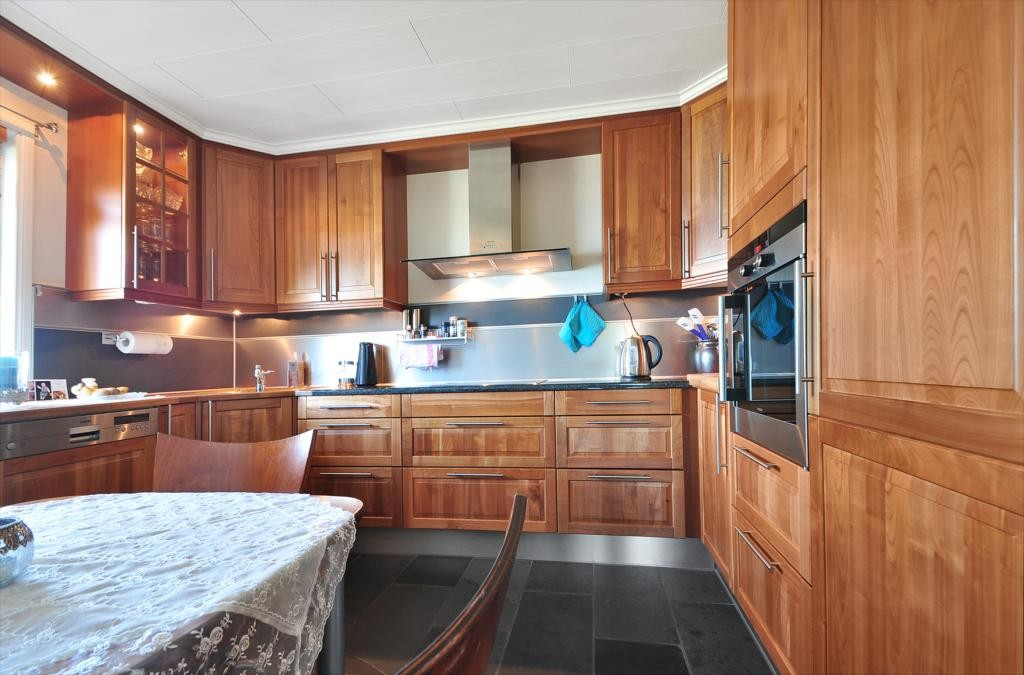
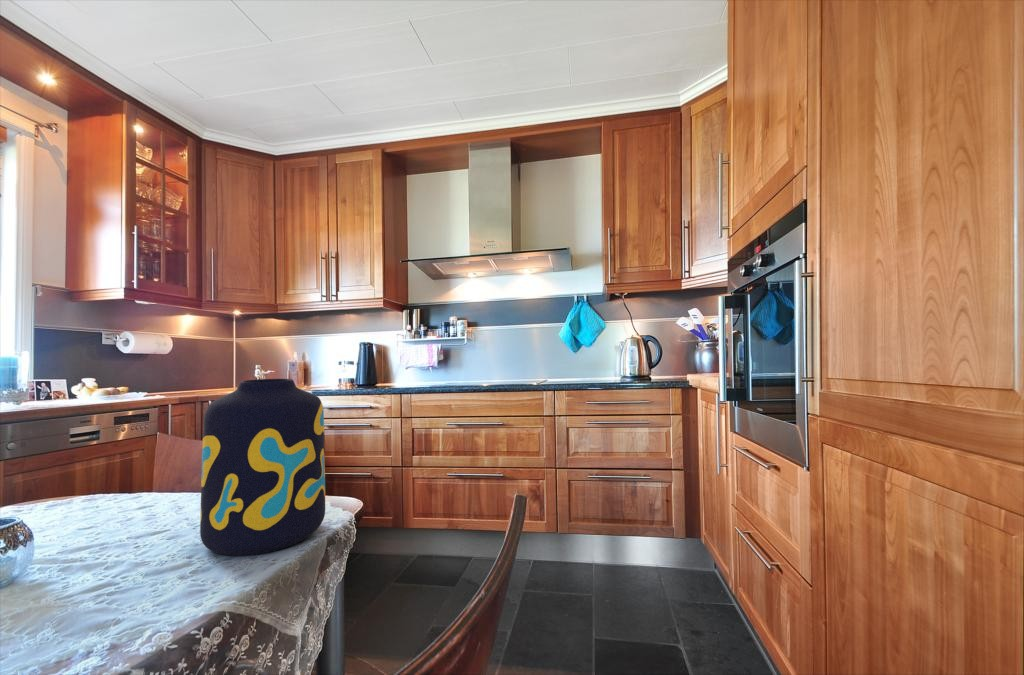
+ vase (266, 457)
